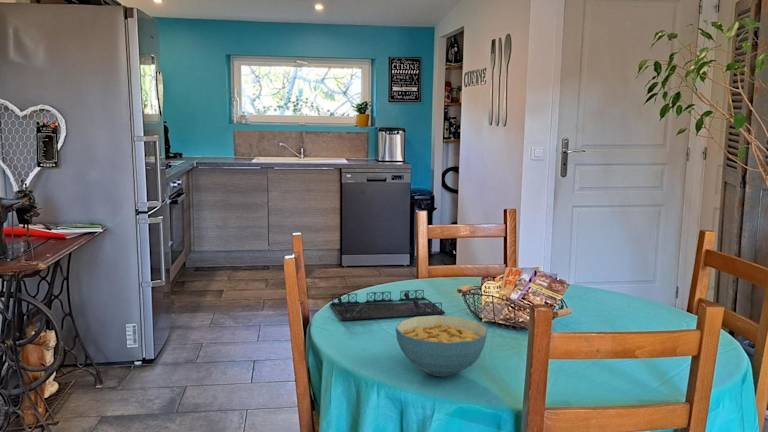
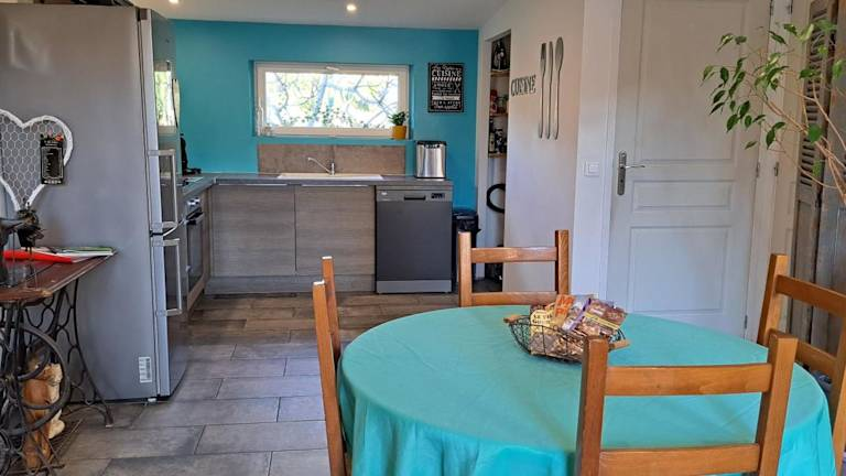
- cereal bowl (441, 349)
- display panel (386, 303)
